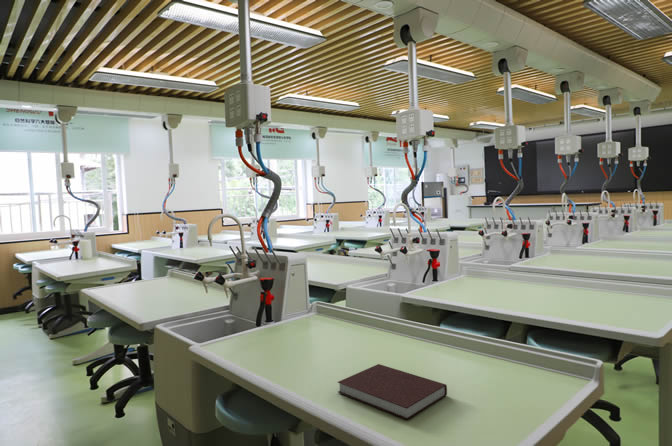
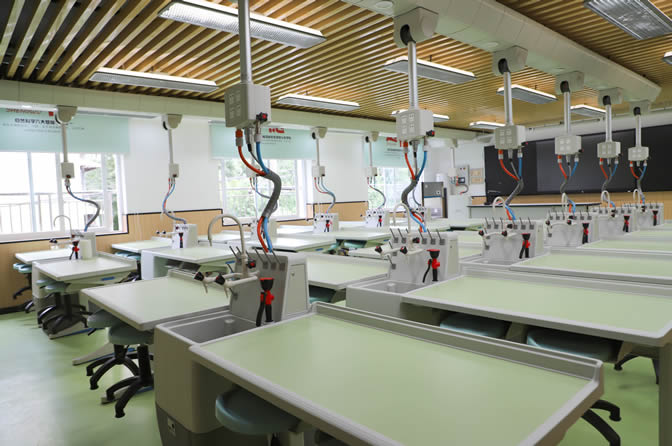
- notebook (391, 388)
